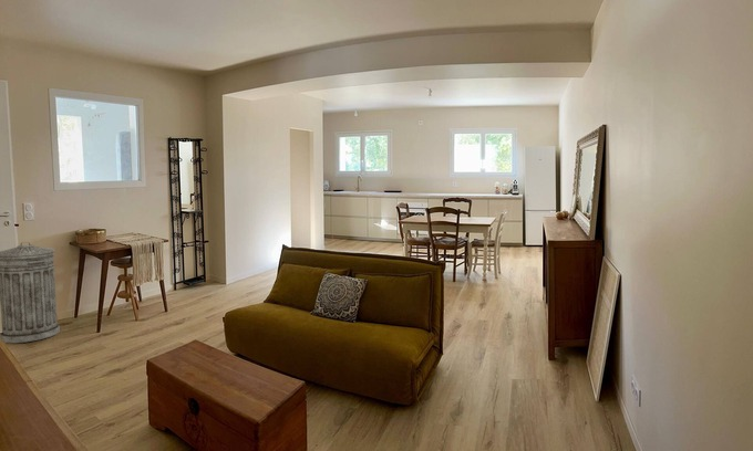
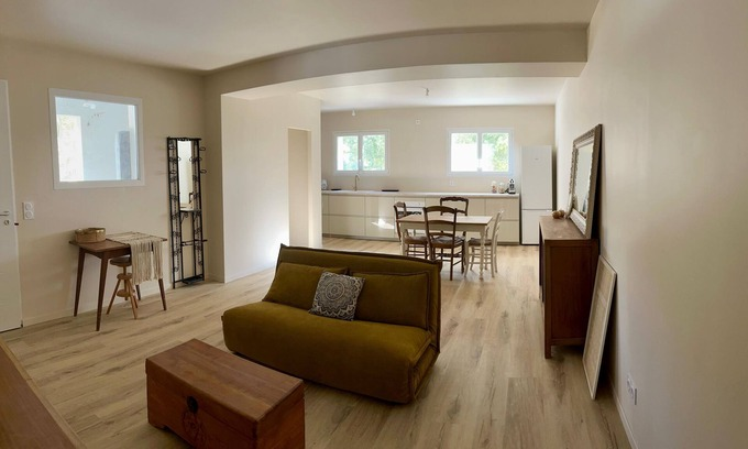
- trash can (28, 289)
